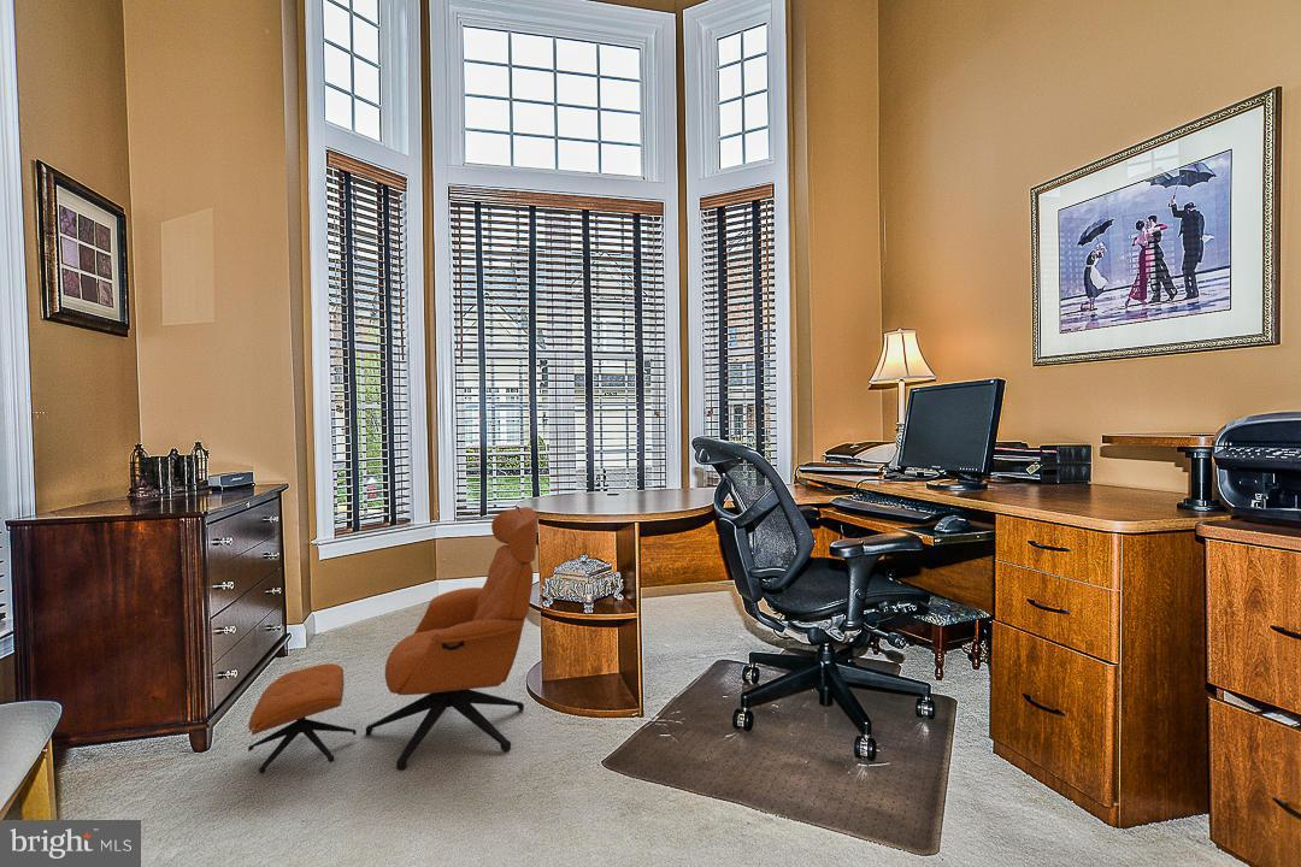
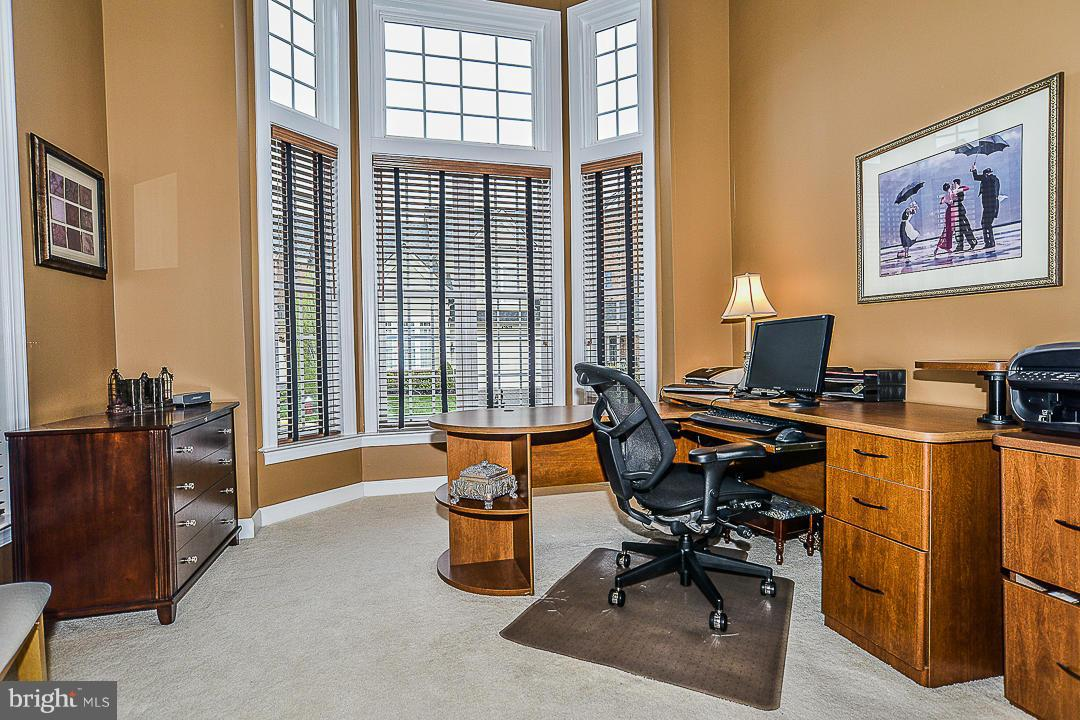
- armchair (404, 638)
